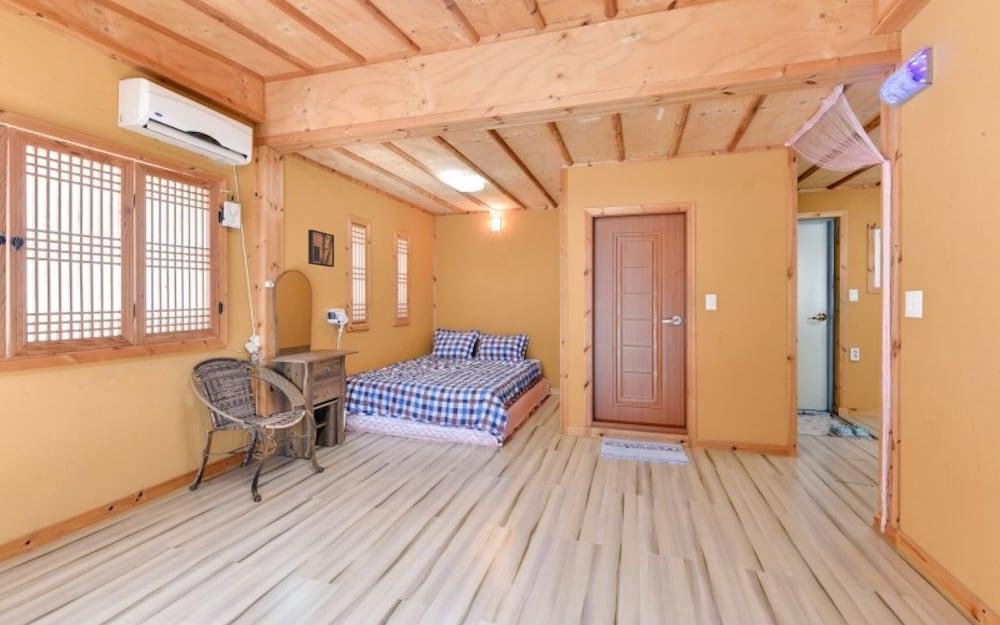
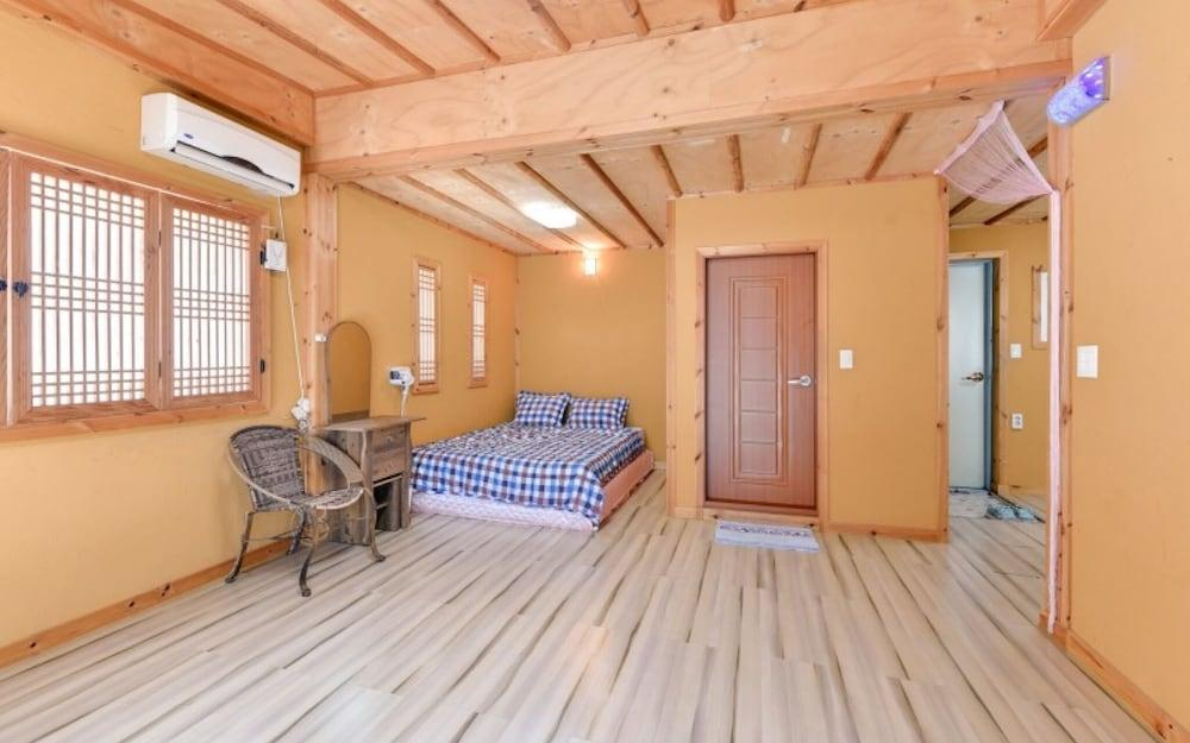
- wall art (321, 249)
